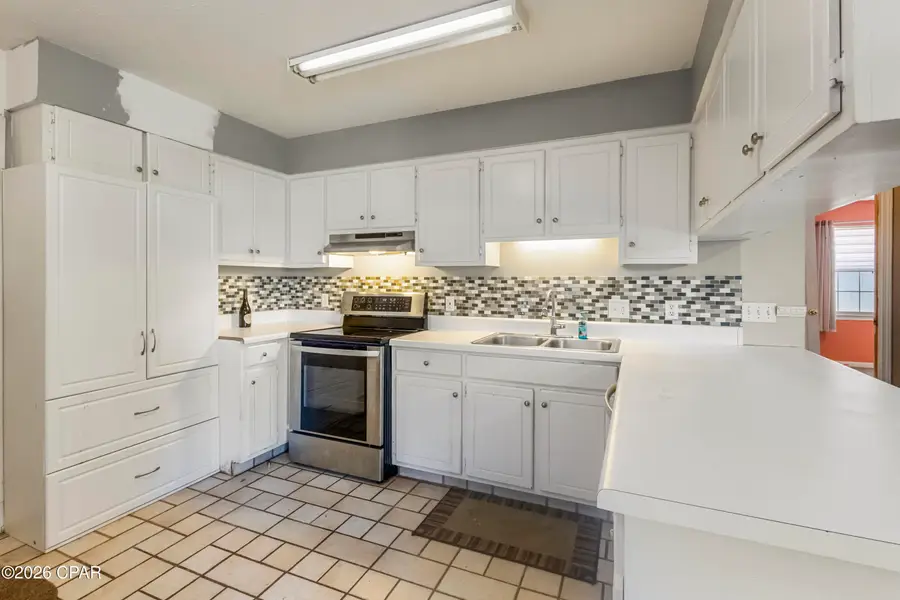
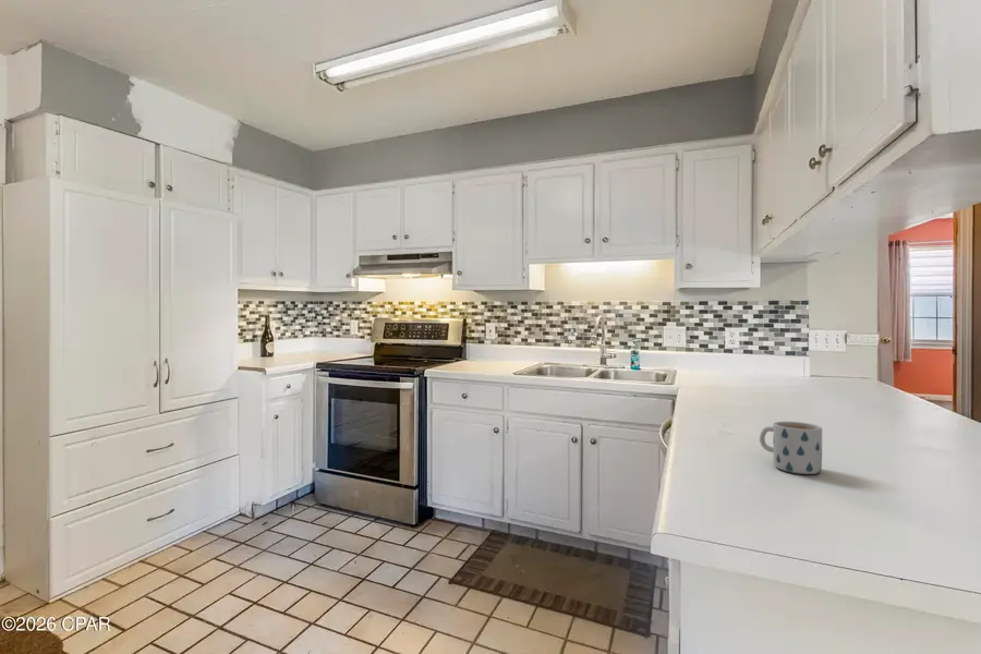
+ mug (788, 445)
